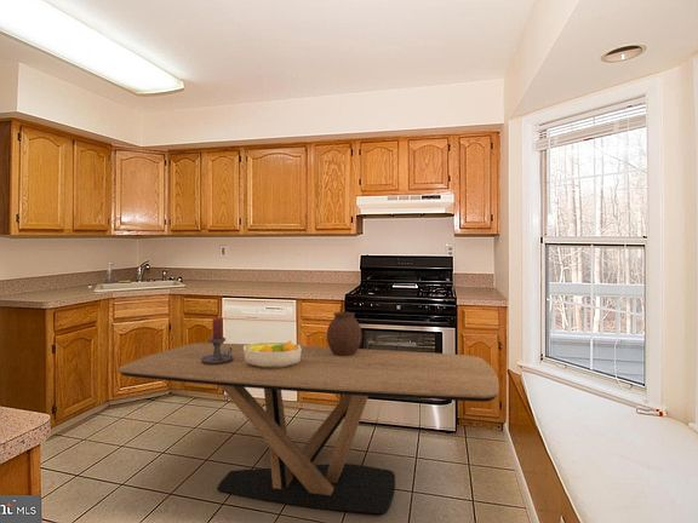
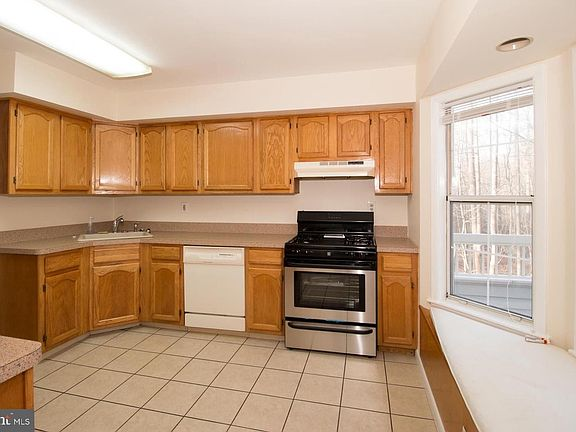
- candle holder (219, 338)
- vase (344, 333)
- fruit bowl (271, 351)
- dining table (319, 427)
